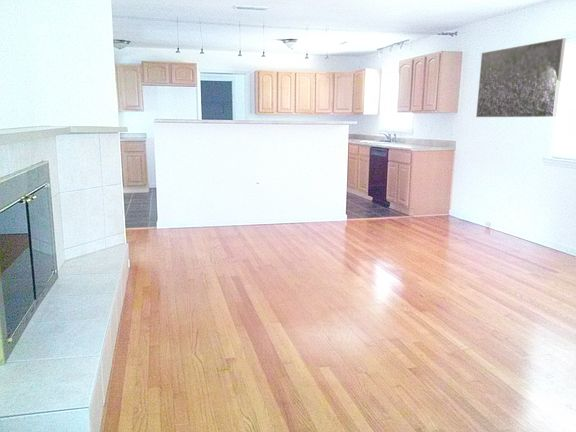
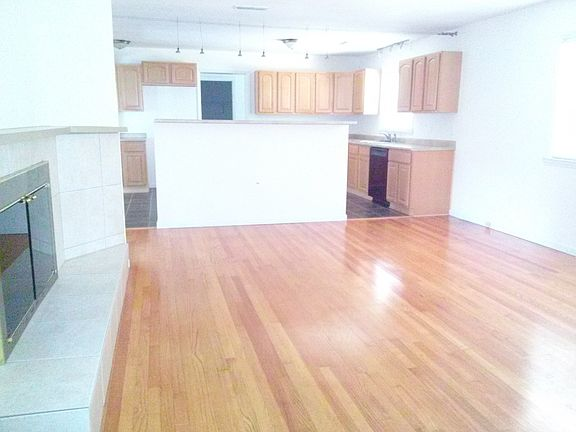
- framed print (515, 82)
